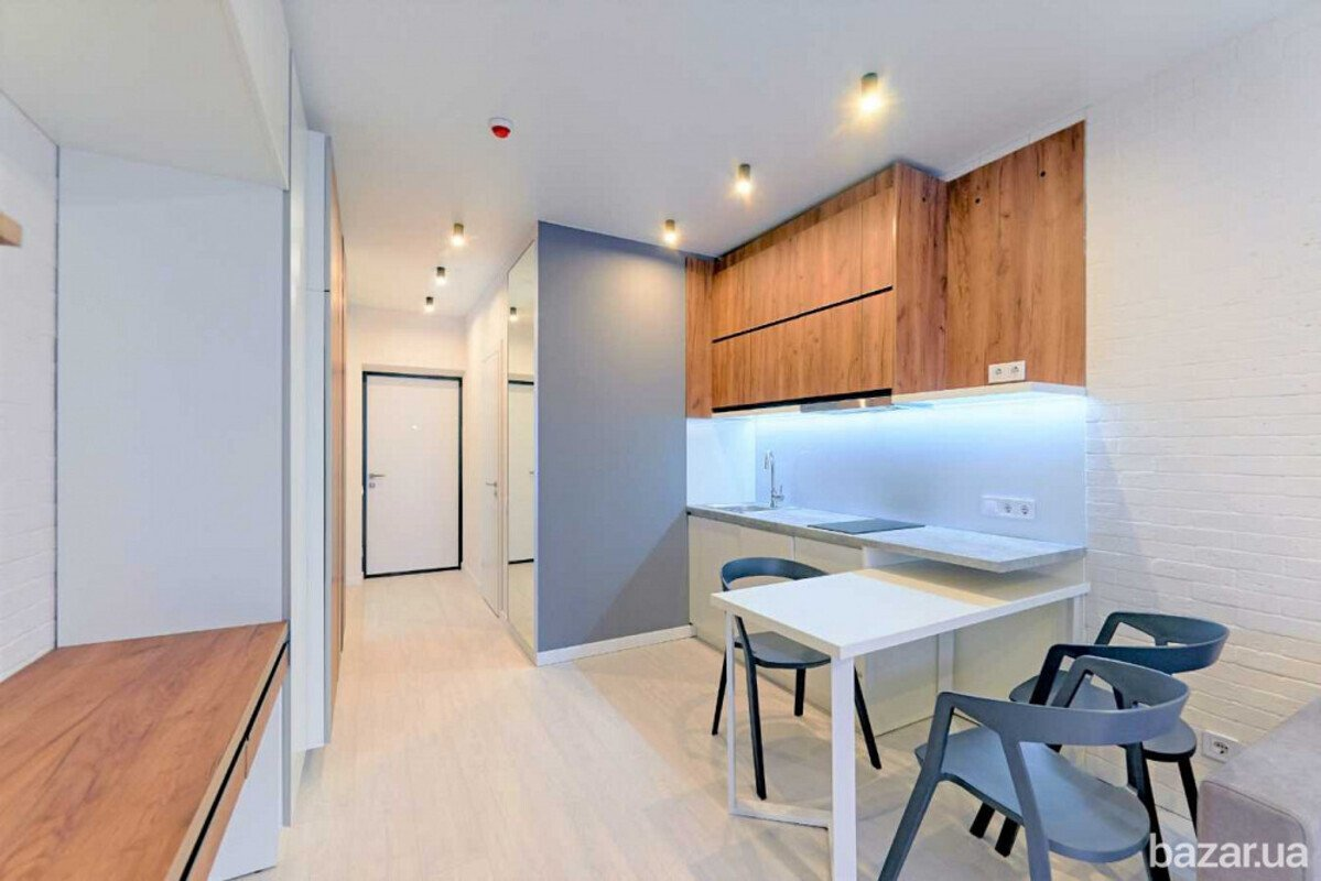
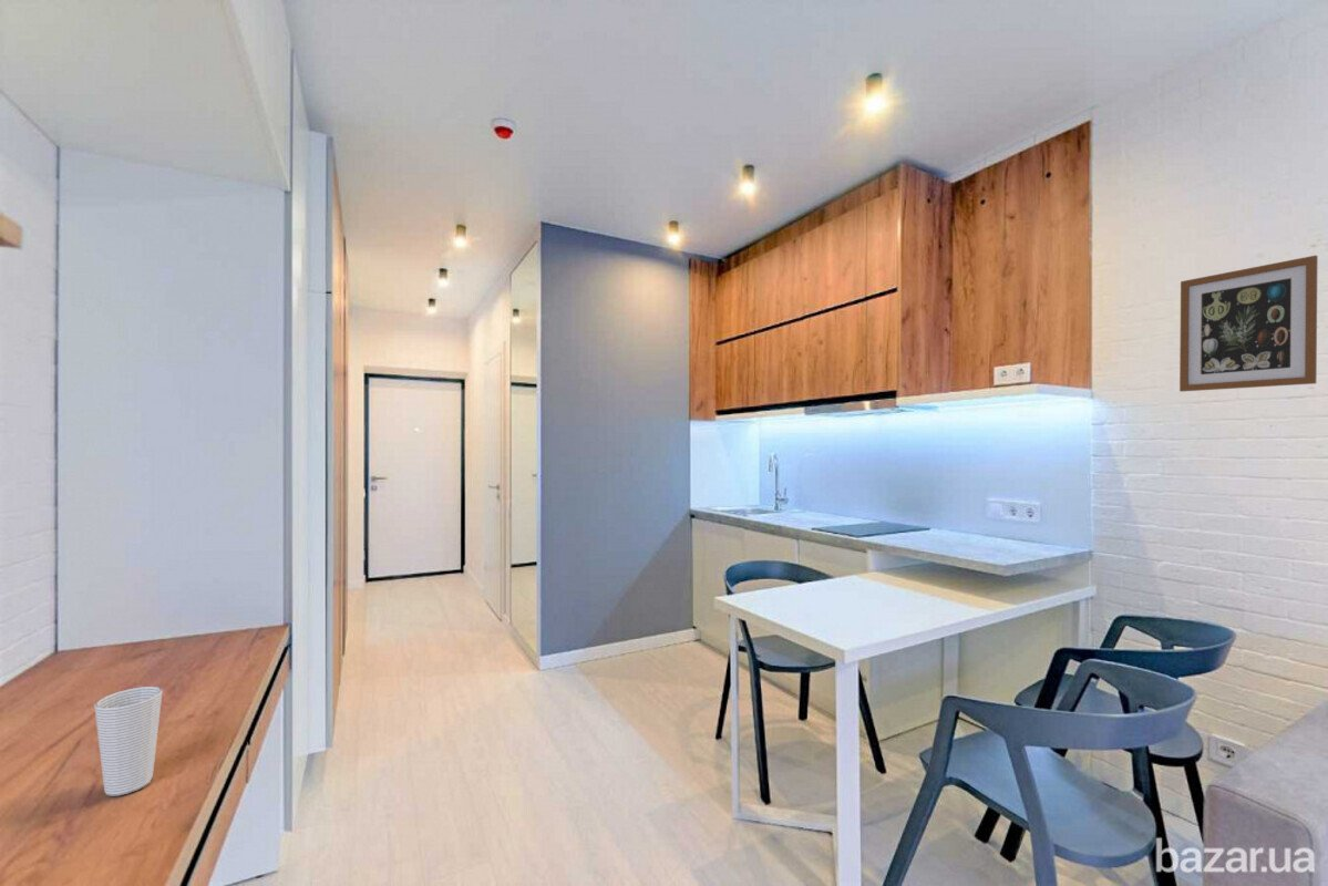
+ wall art (1243, 328)
+ cup (128, 741)
